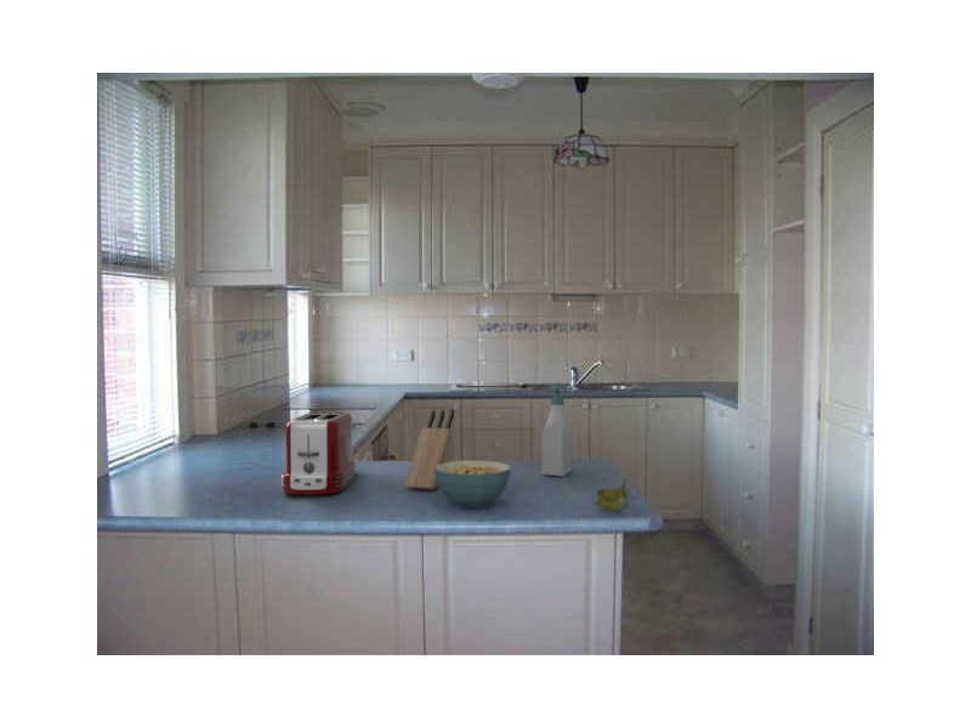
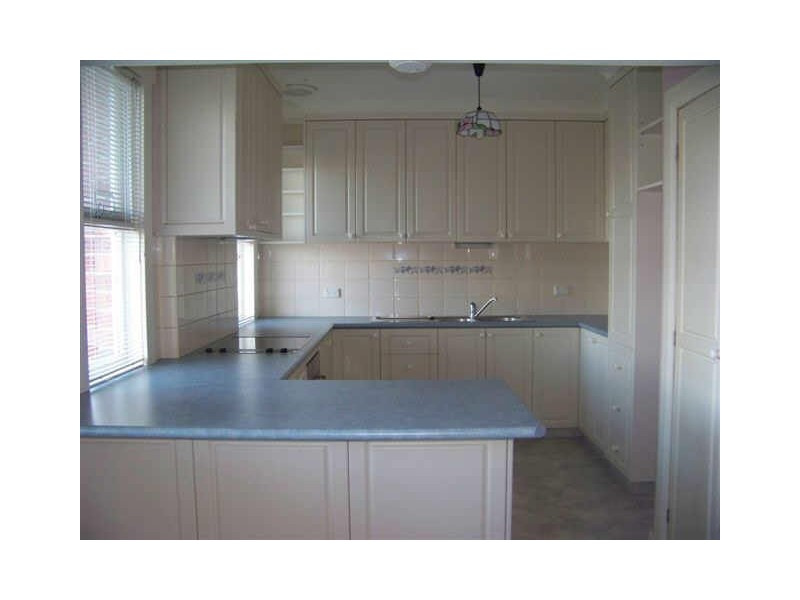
- soap bottle (560, 427)
- cereal bowl (472, 485)
- banana (607, 491)
- toaster (320, 449)
- knife block (432, 445)
